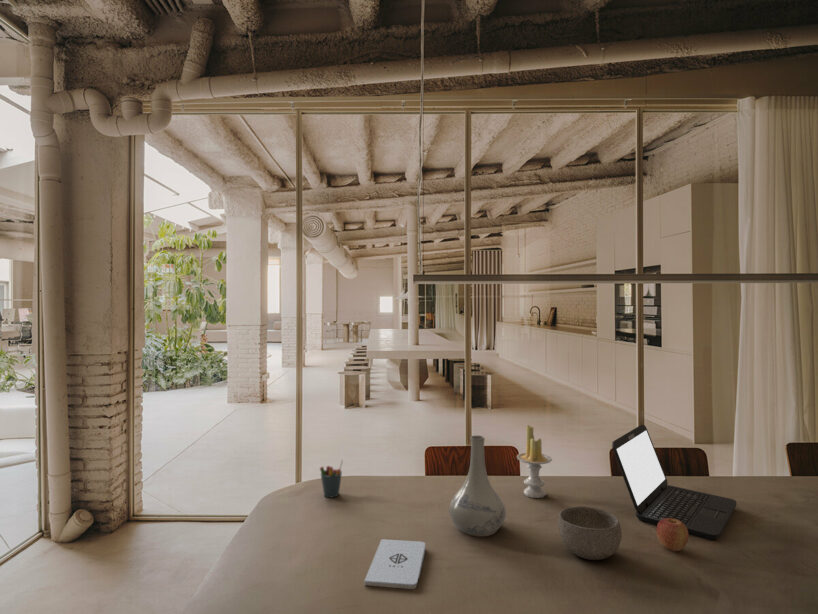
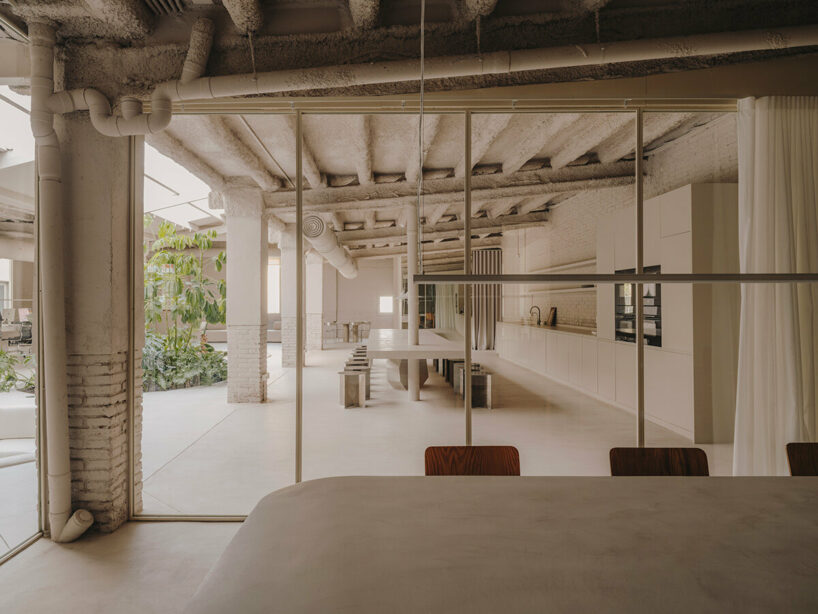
- vase (477, 482)
- apple (672, 534)
- laptop (665, 476)
- pen holder (331, 477)
- bowl (589, 534)
- candle (534, 460)
- notepad (397, 563)
